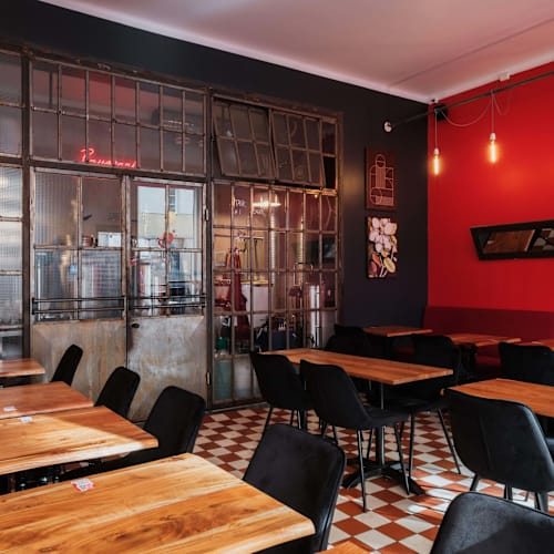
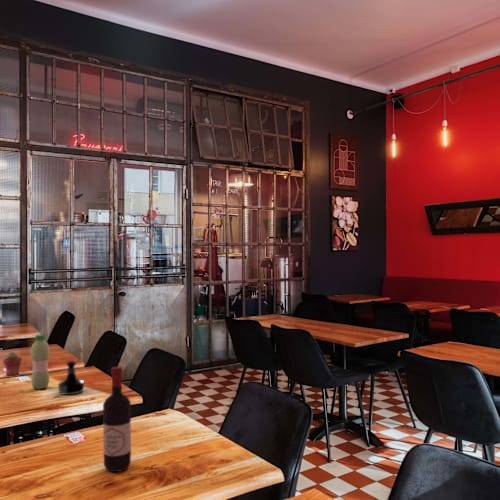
+ water bottle (40, 361)
+ potted succulent (12, 362)
+ wine bottle (117, 417)
+ tequila bottle (71, 376)
